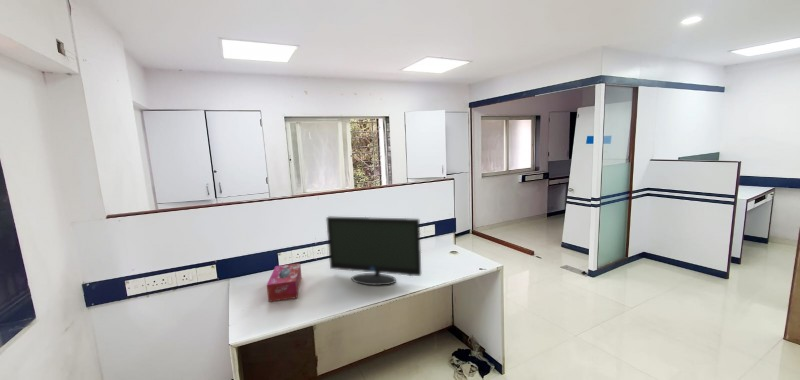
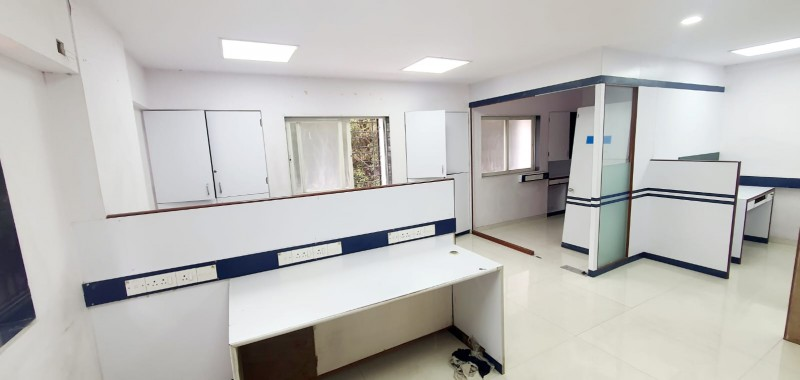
- monitor (371, 249)
- tissue box (285, 281)
